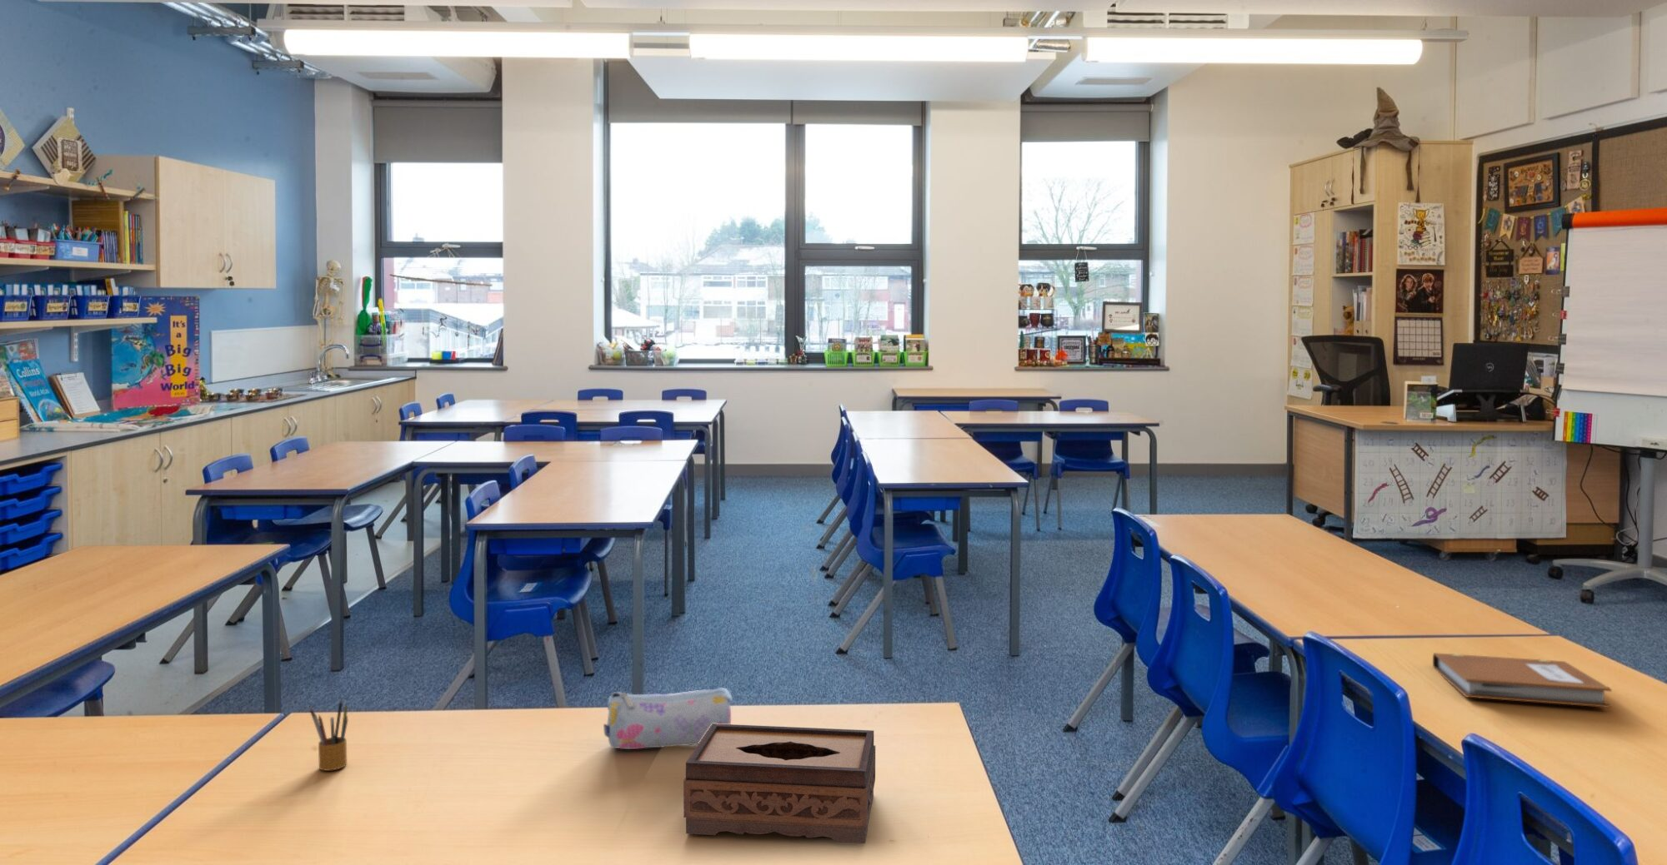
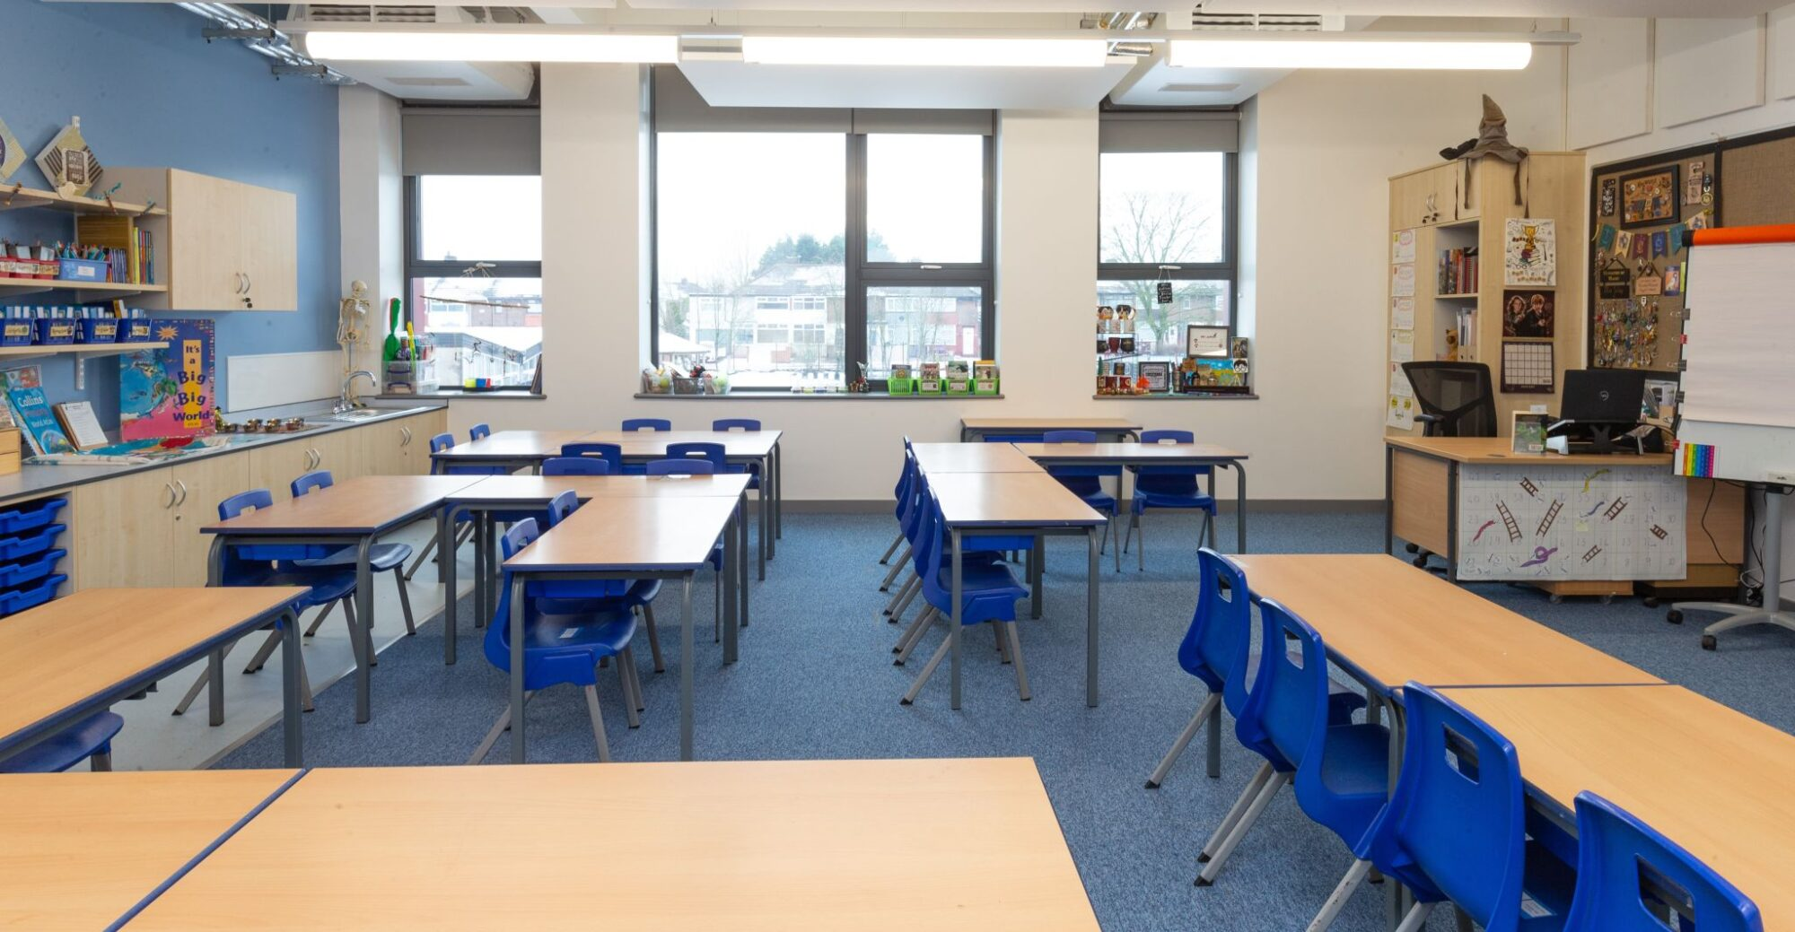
- pencil case (669, 716)
- tissue box (784, 779)
- notebook (1518, 678)
- pencil box (332, 734)
